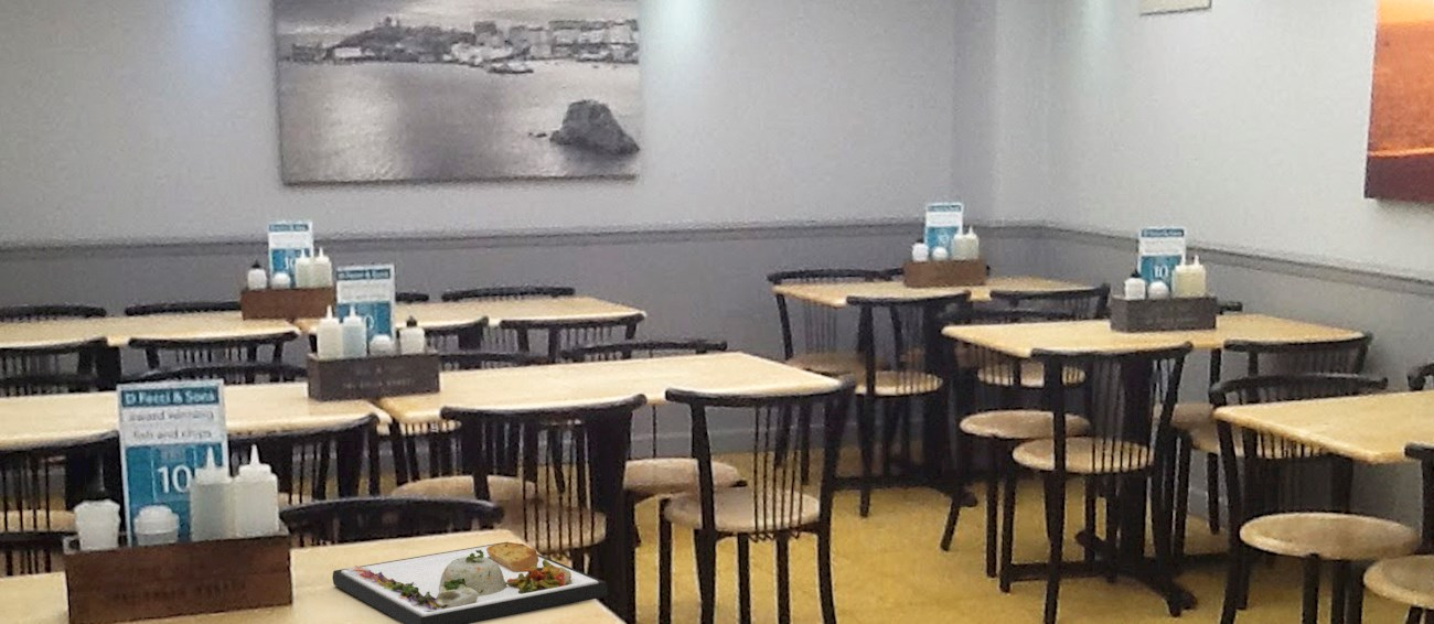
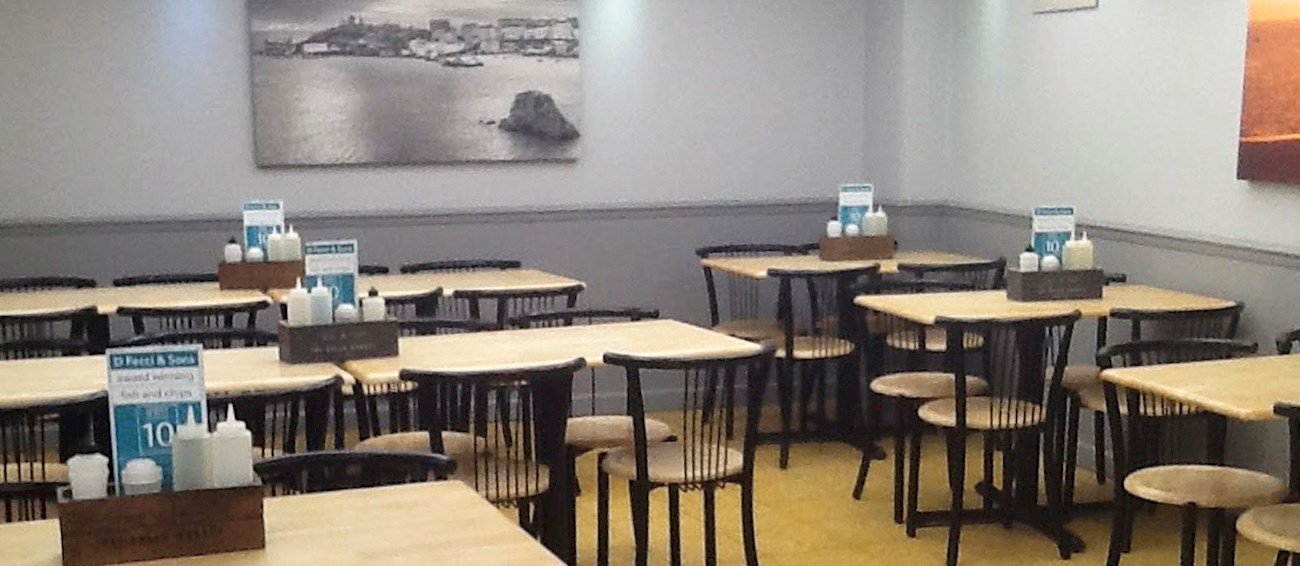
- dinner plate (468, 567)
